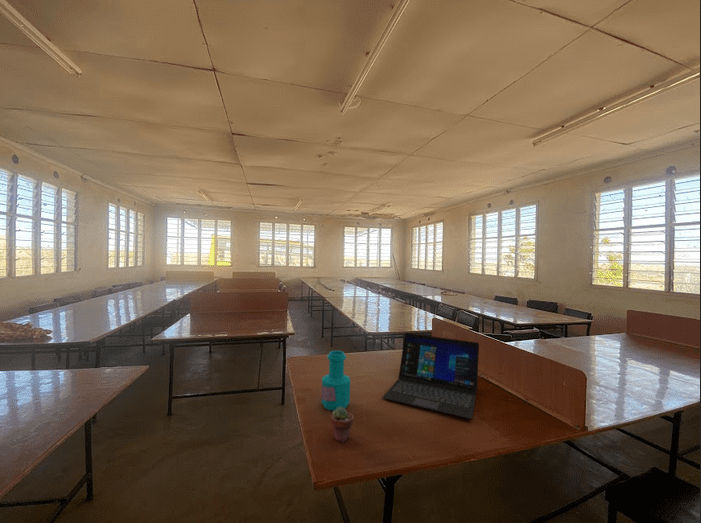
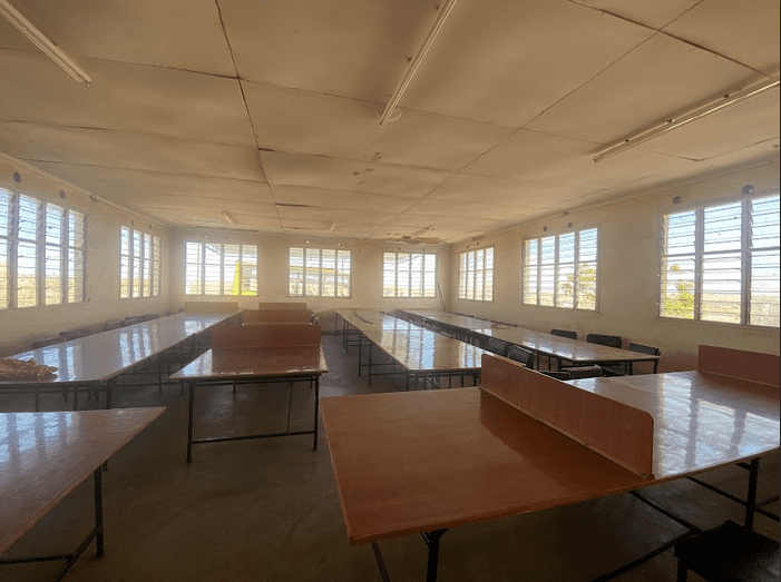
- bottle (336, 378)
- laptop (433, 369)
- potted succulent (341, 422)
